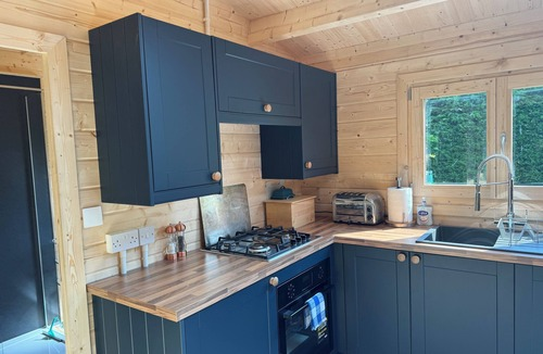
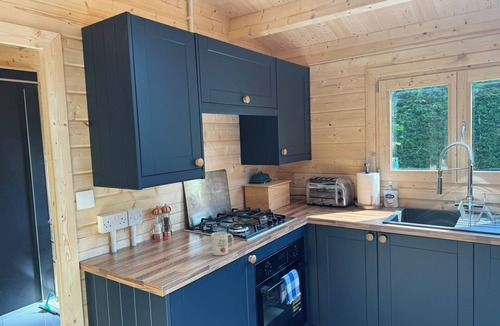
+ mug (223, 242)
